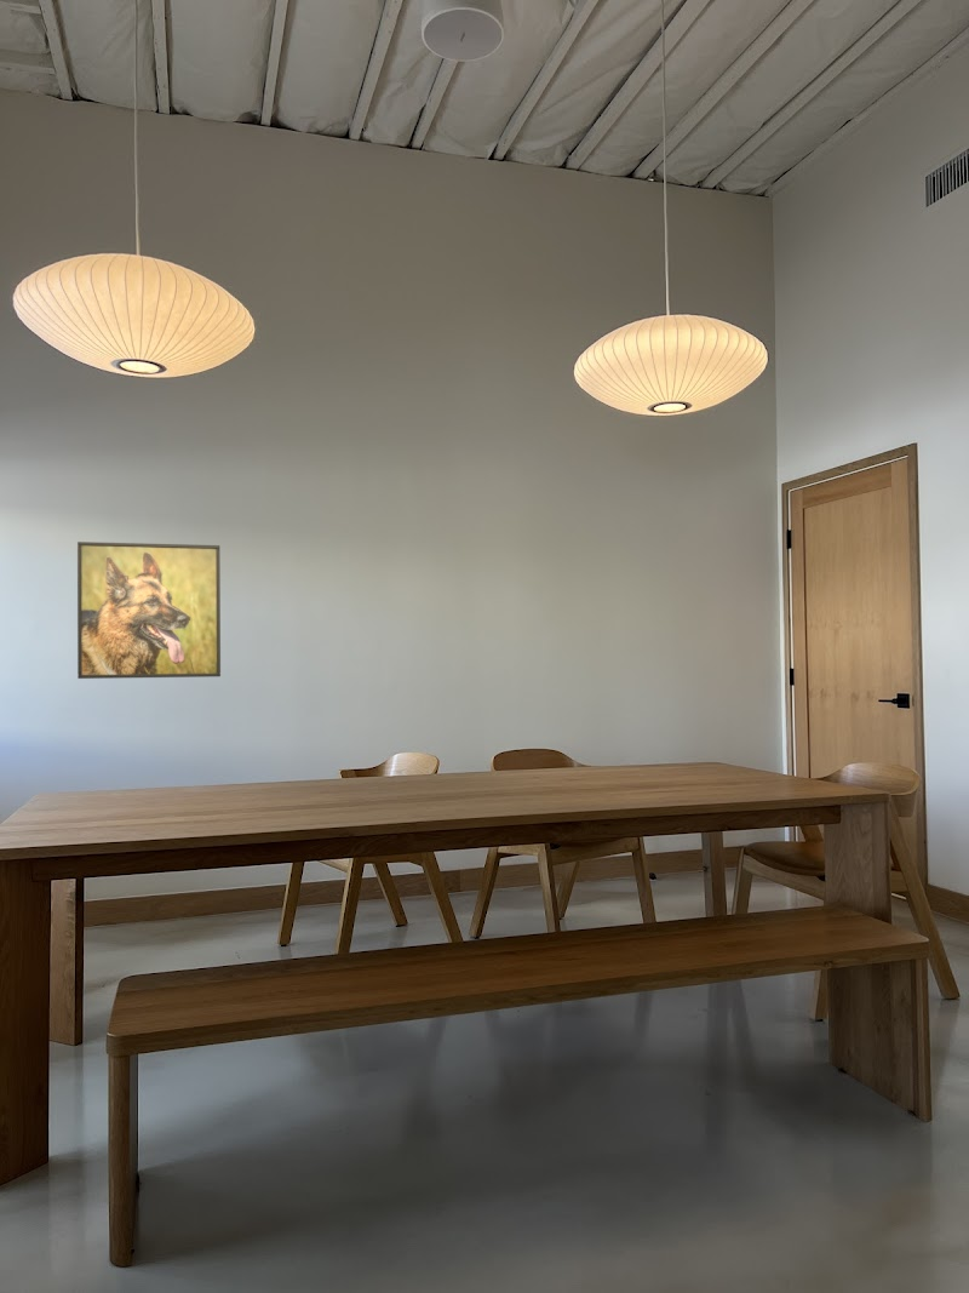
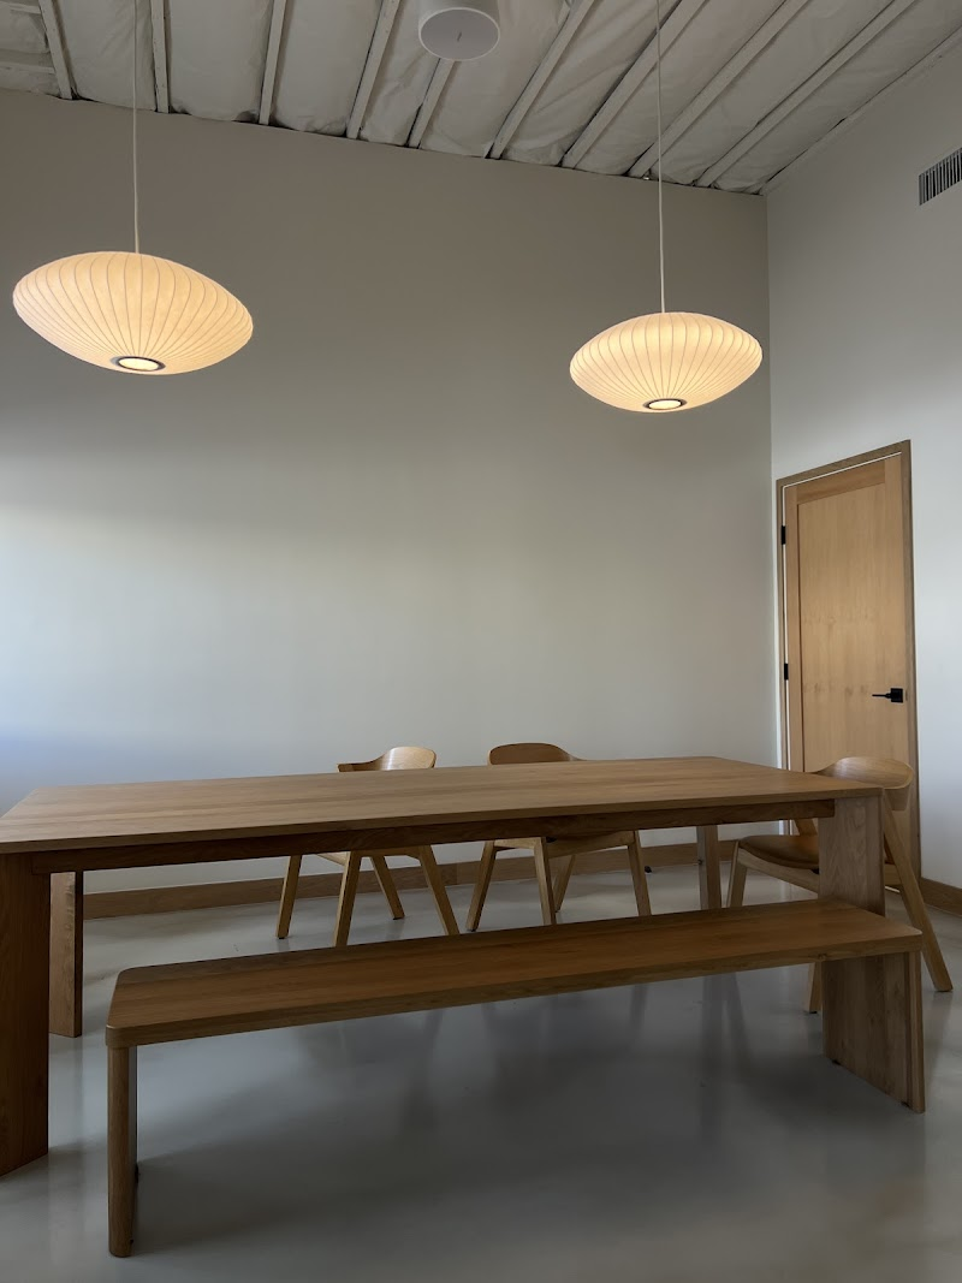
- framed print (150, 610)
